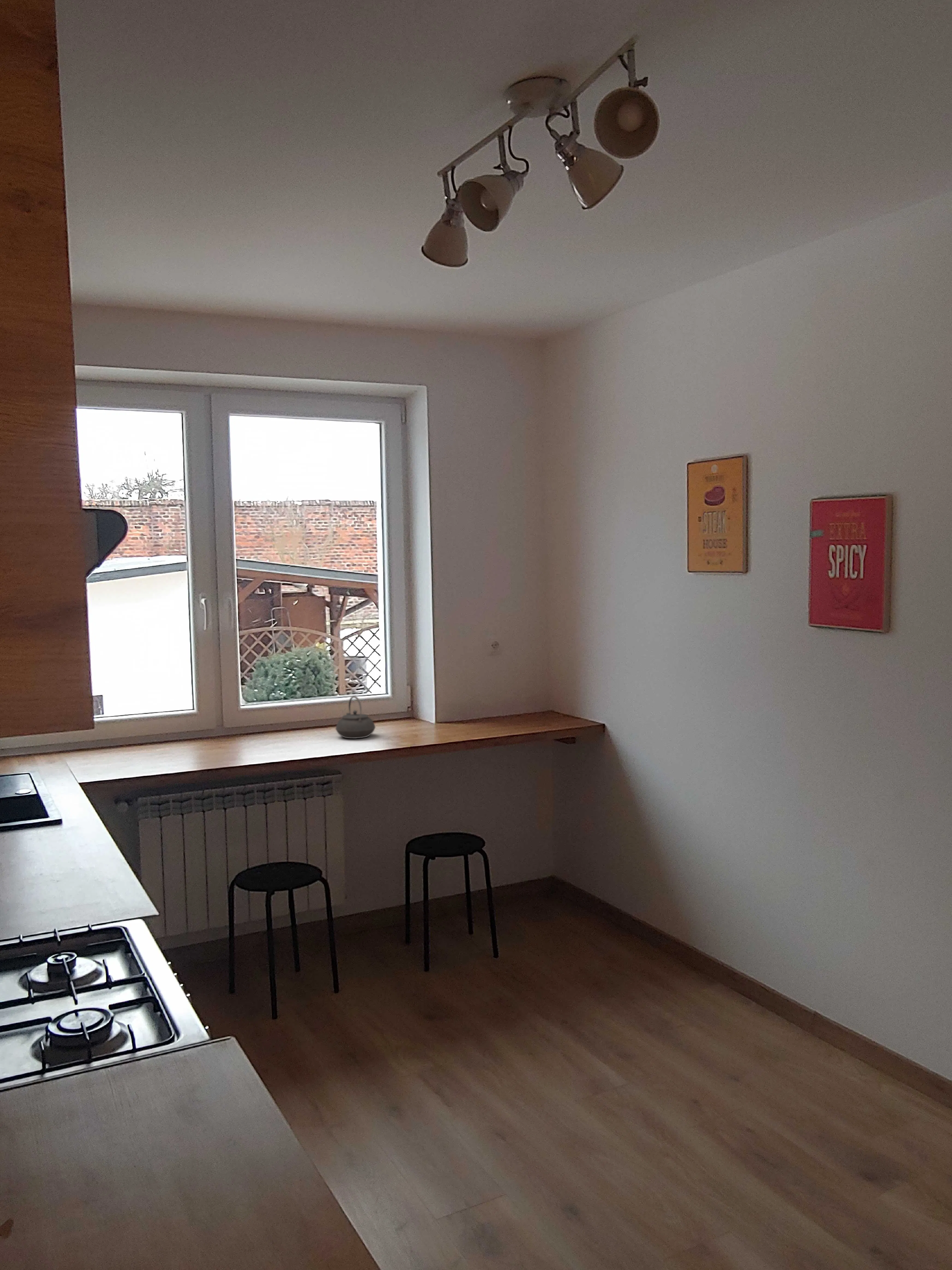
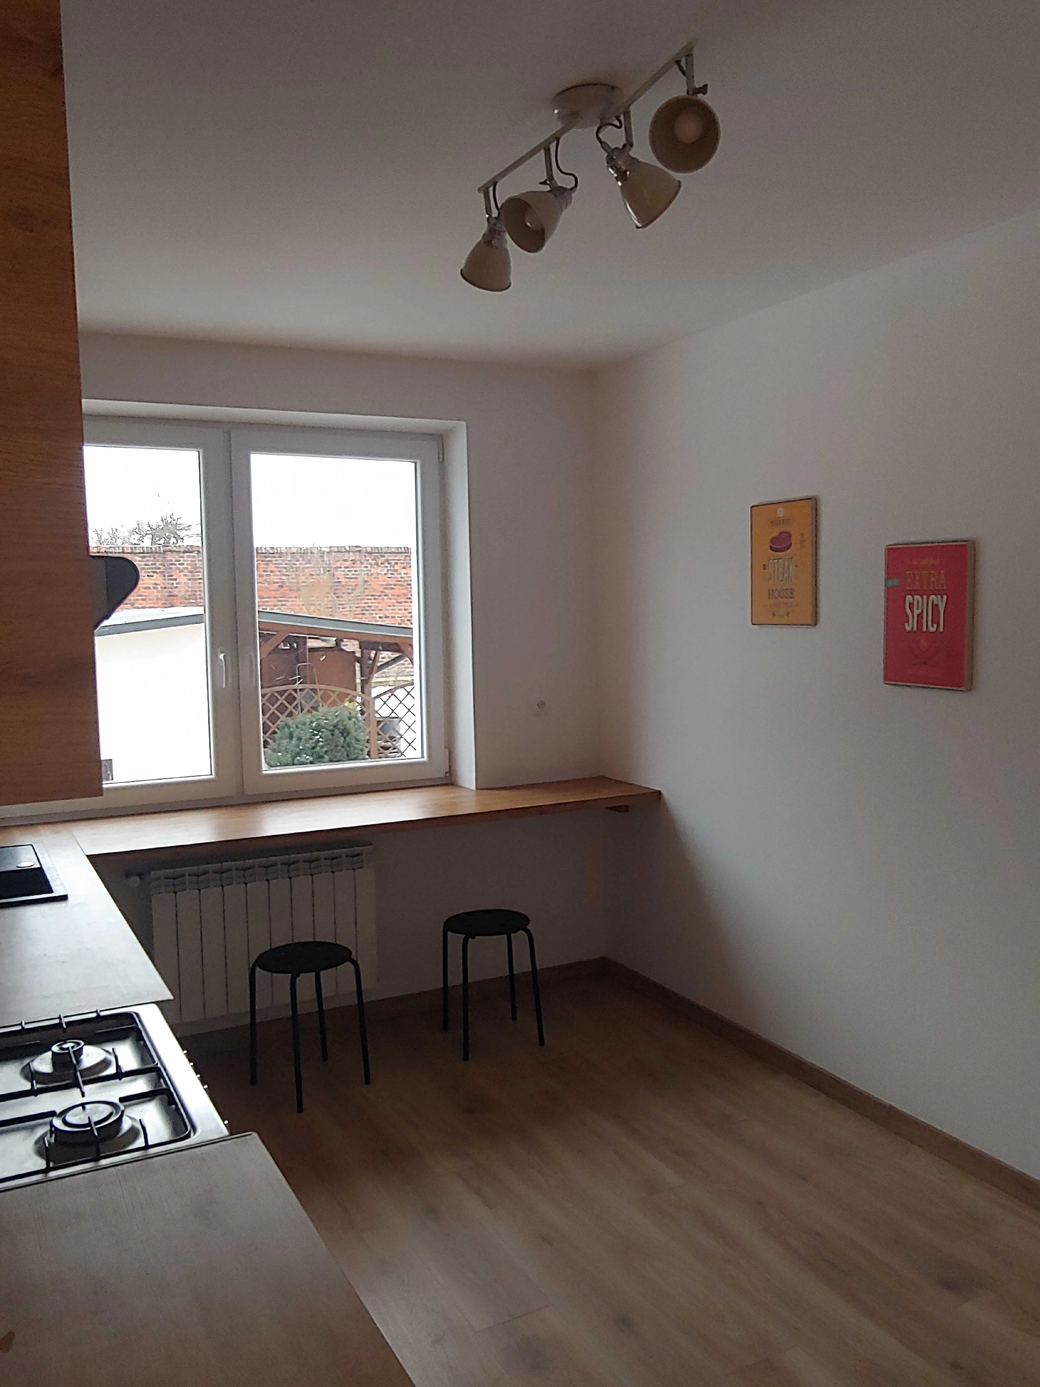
- teapot (354, 716)
